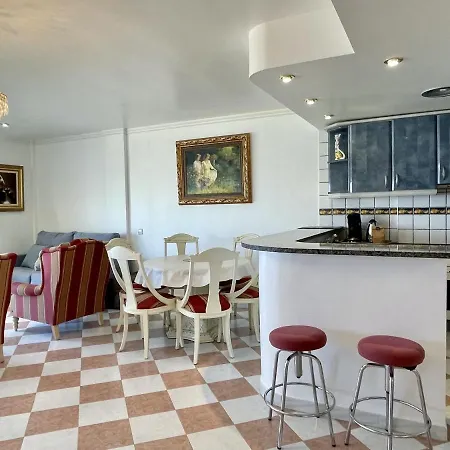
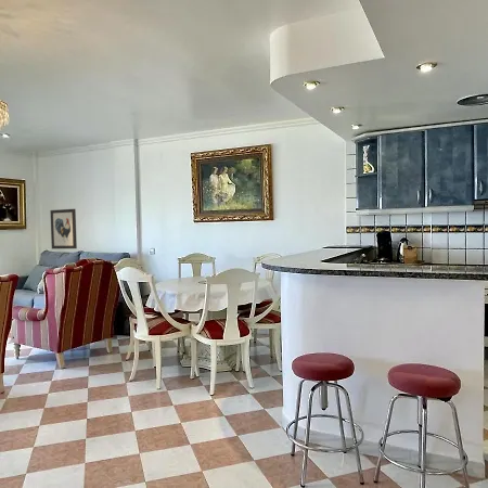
+ wall art (63, 229)
